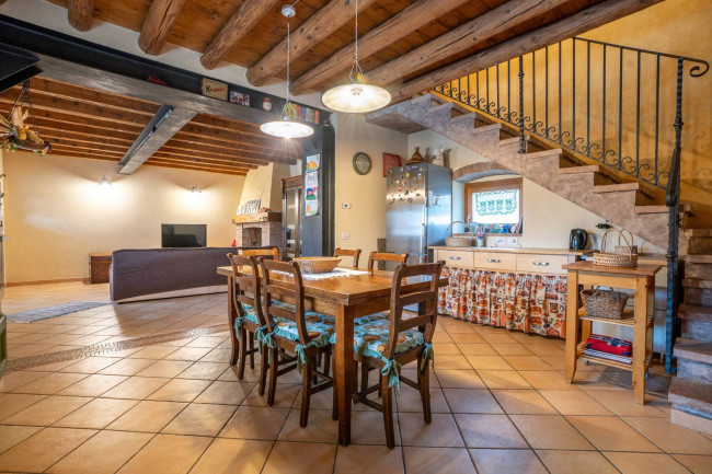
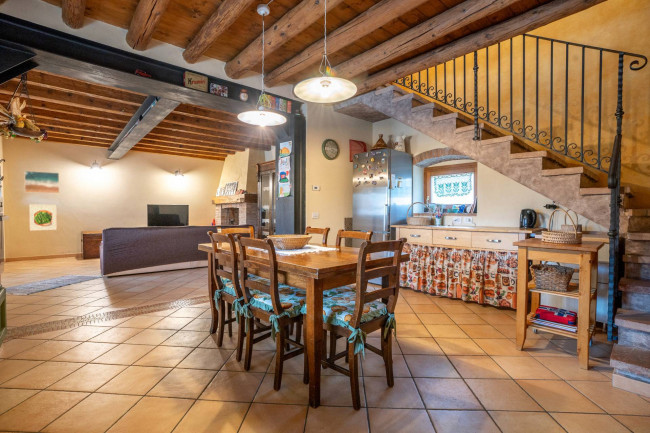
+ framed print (43, 217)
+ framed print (42, 182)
